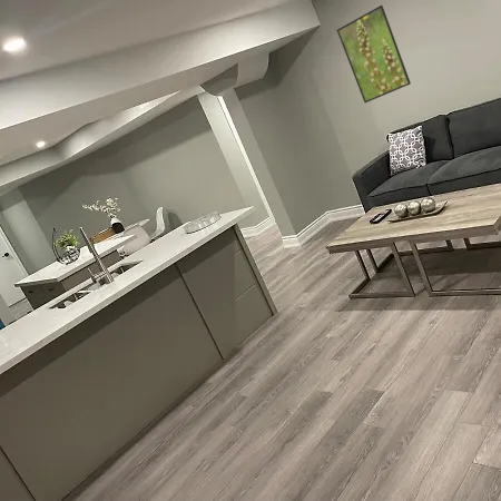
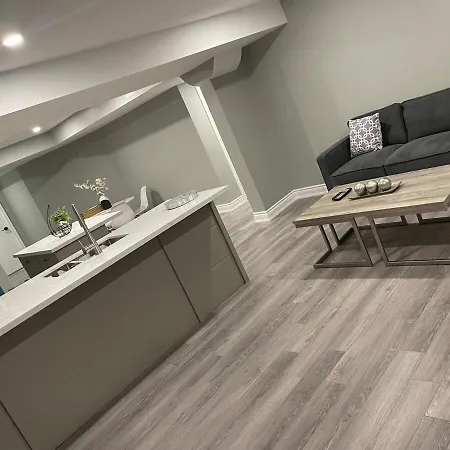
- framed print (373, 56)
